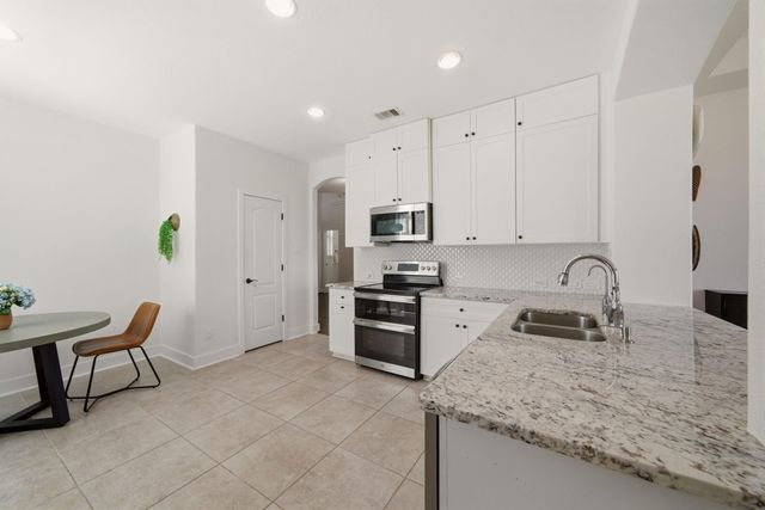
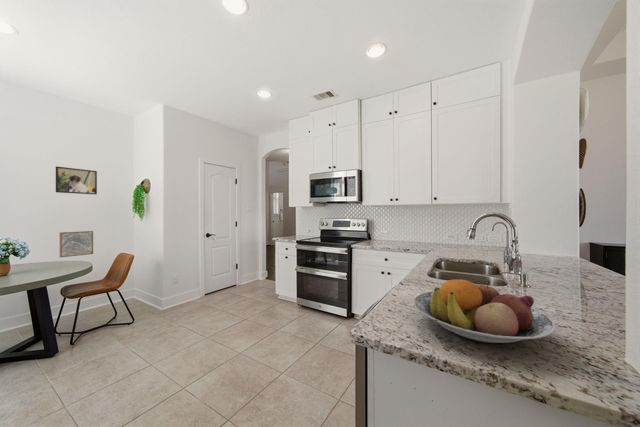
+ fruit bowl (475, 304)
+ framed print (77, 181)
+ wall art (77, 243)
